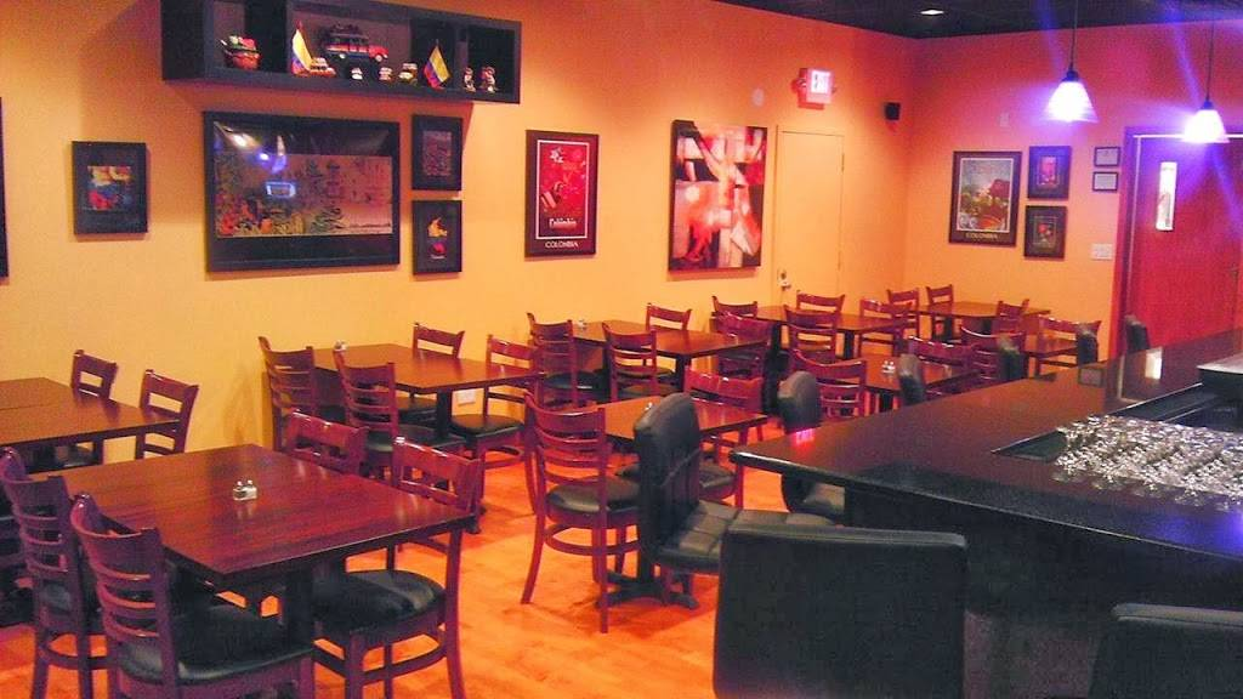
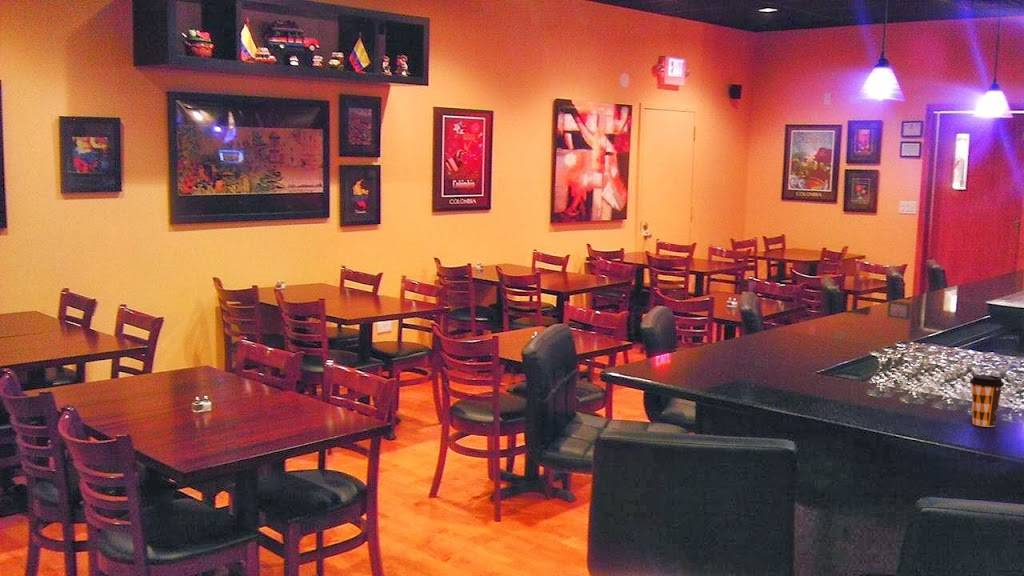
+ coffee cup (985, 400)
